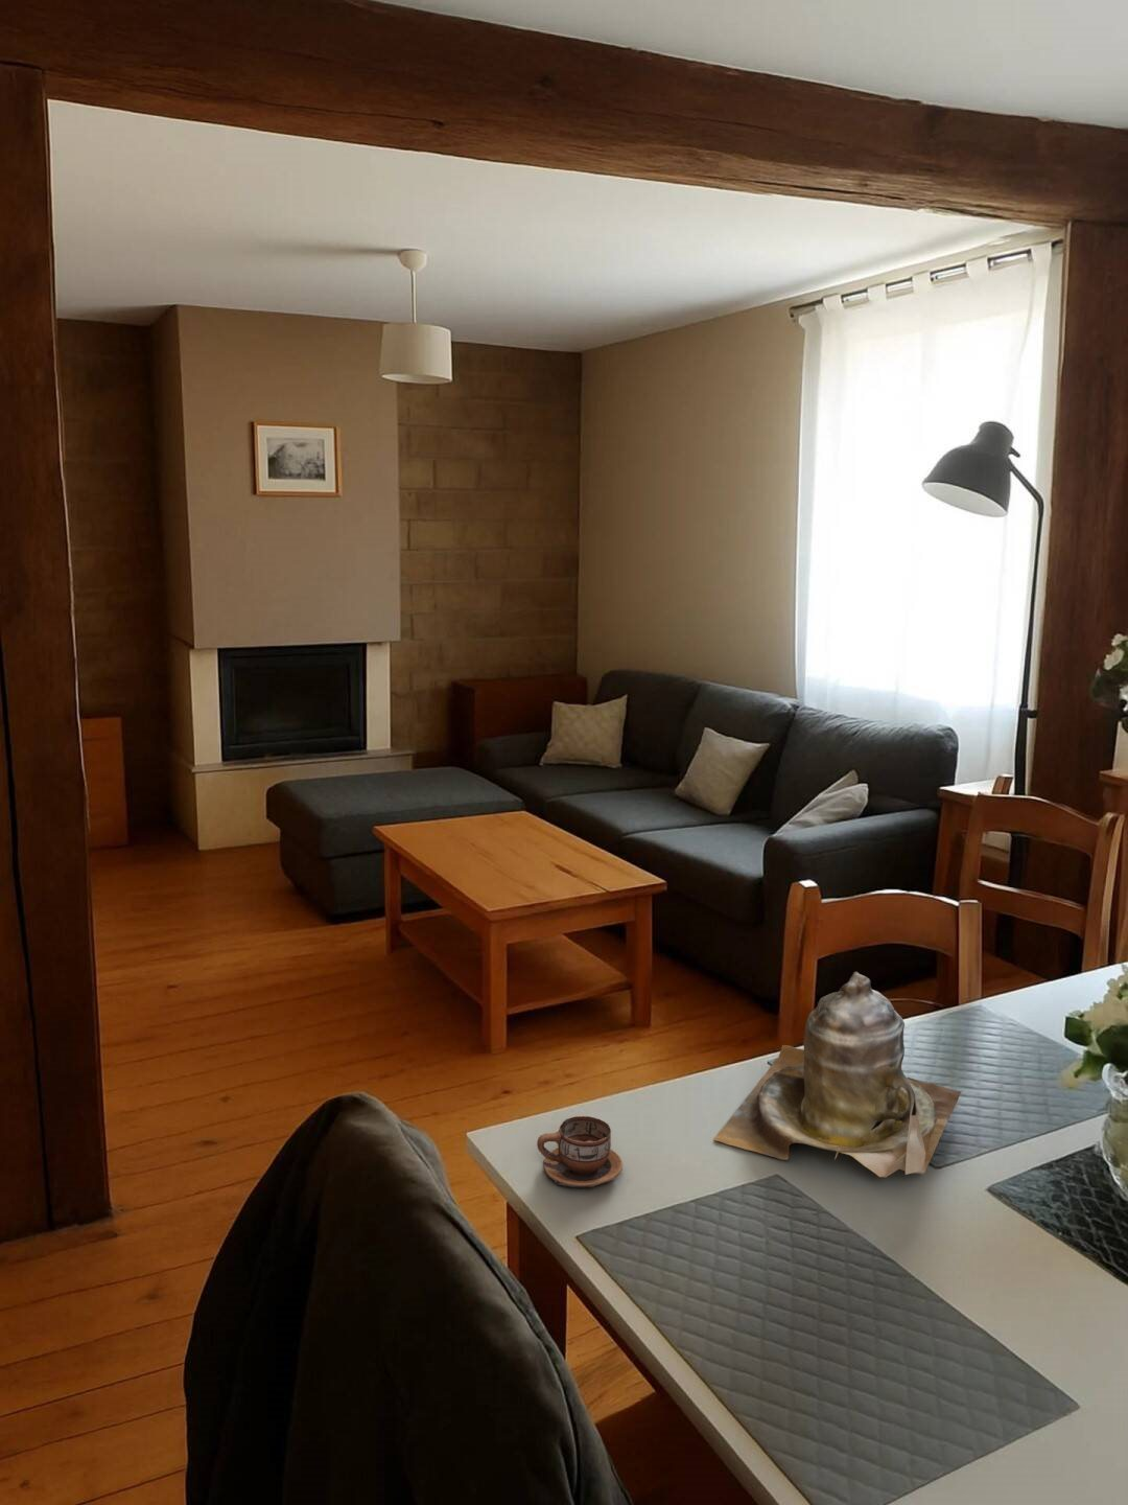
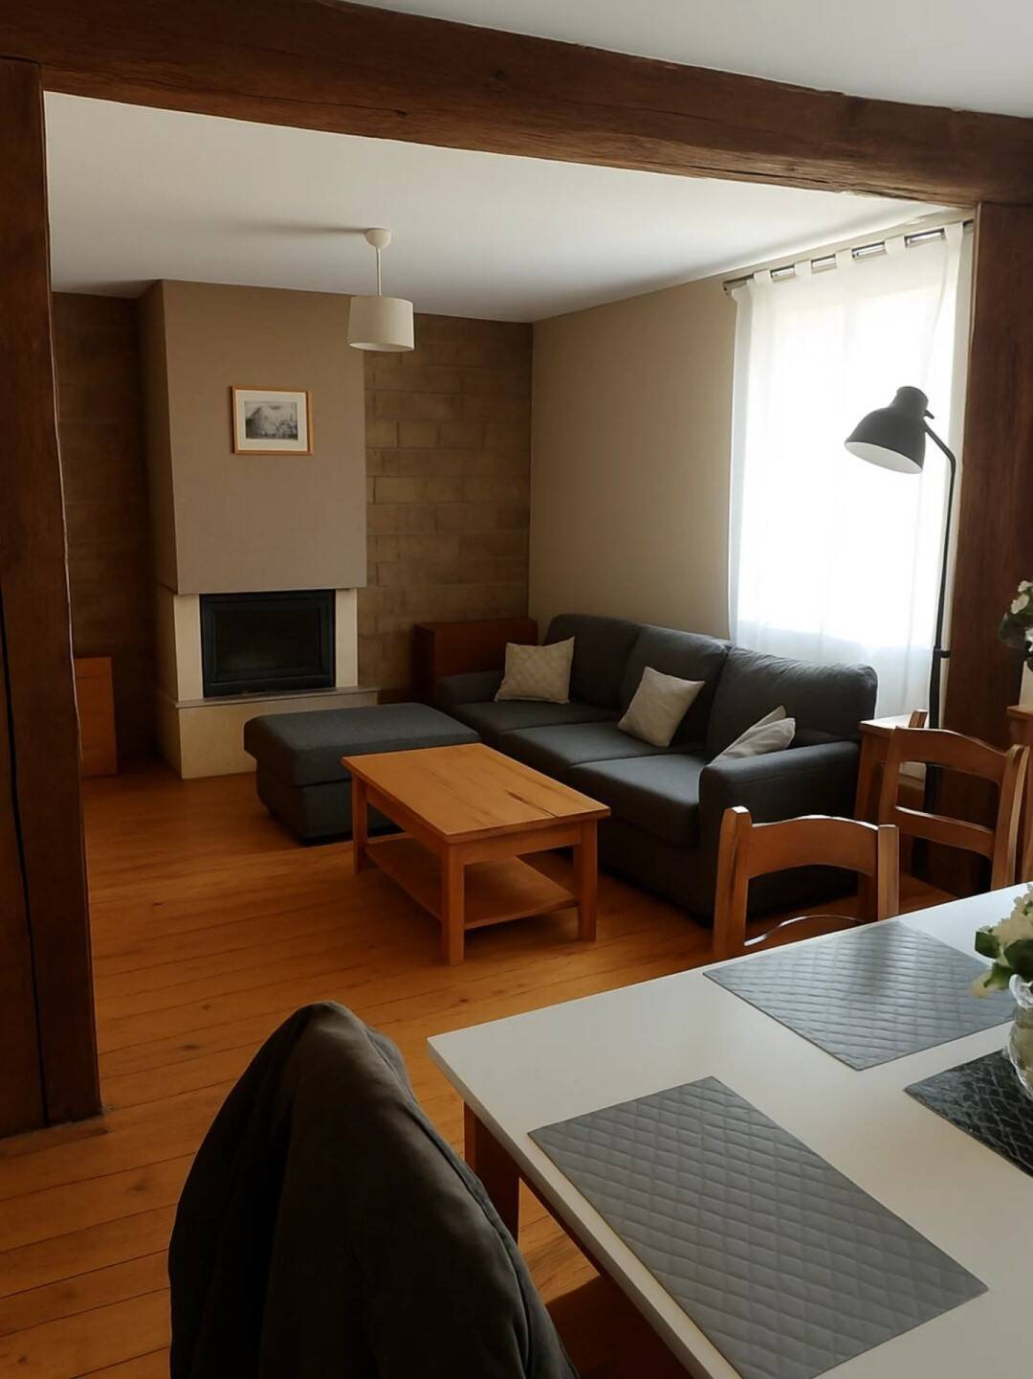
- cup (579, 1148)
- teapot (845, 1045)
